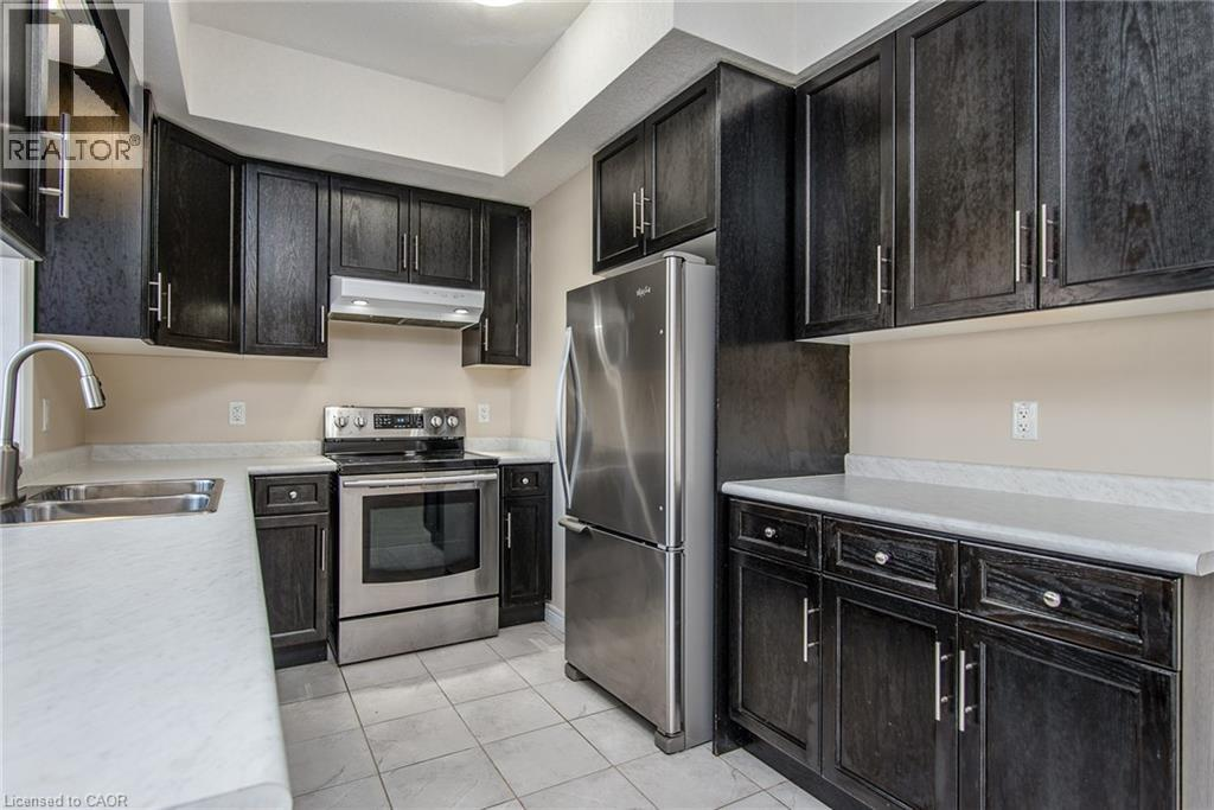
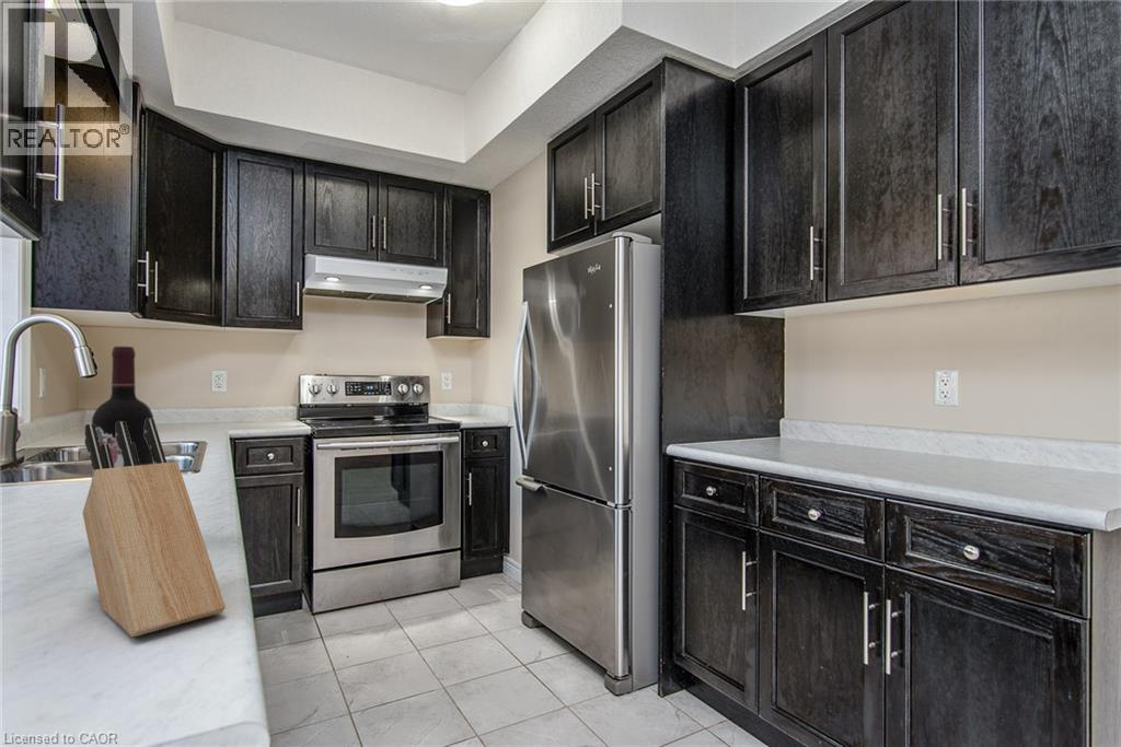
+ wine bottle (118, 447)
+ knife block (145, 511)
